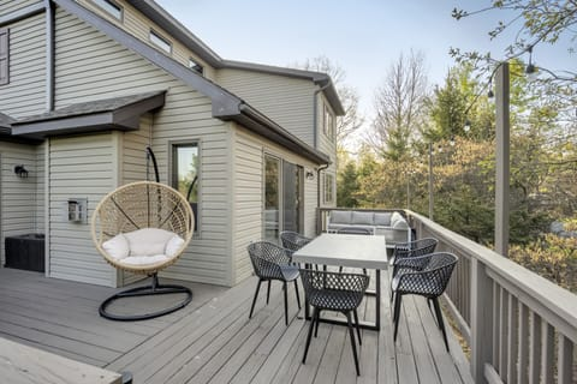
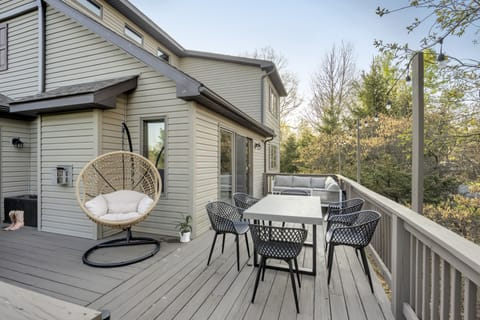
+ house plant (184, 226)
+ boots (14, 219)
